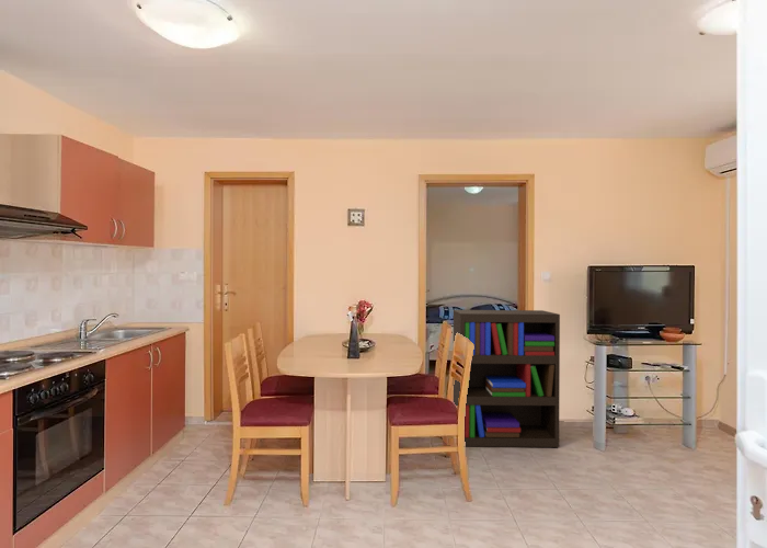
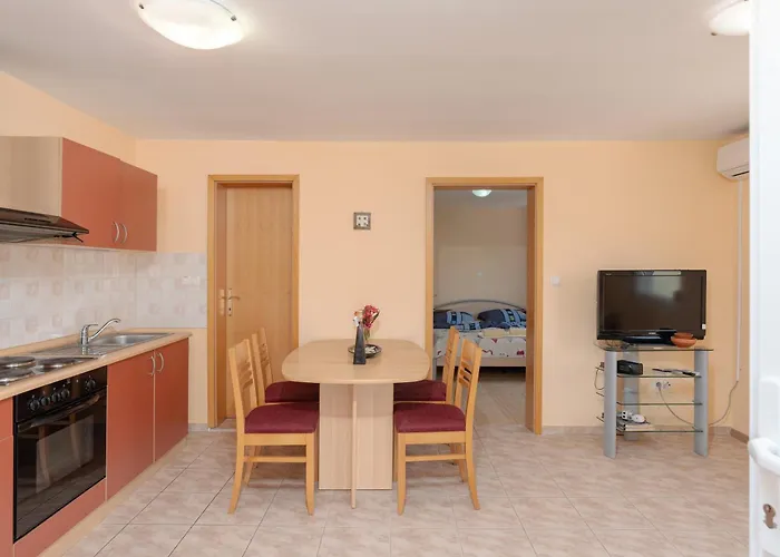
- bookshelf (503, 375)
